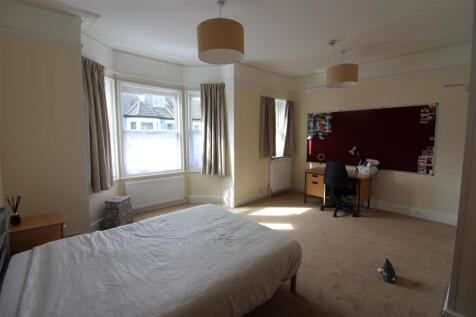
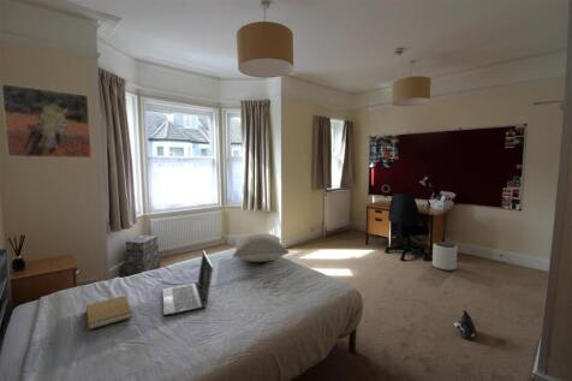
+ book (108, 310)
+ laptop (185, 285)
+ pillow (258, 245)
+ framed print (49, 124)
+ plant pot (443, 255)
